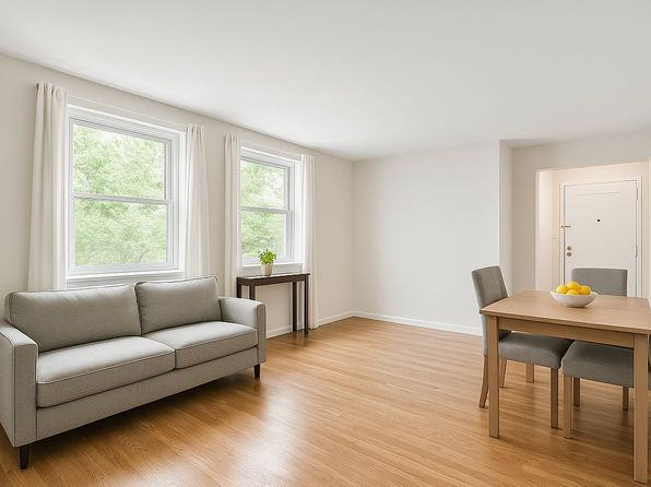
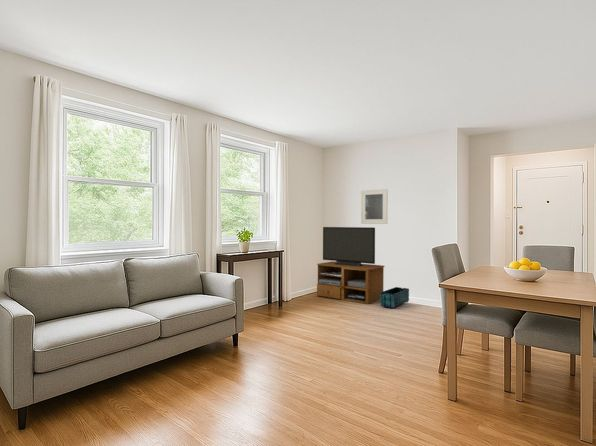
+ tv stand (349, 262)
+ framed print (374, 206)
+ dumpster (394, 297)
